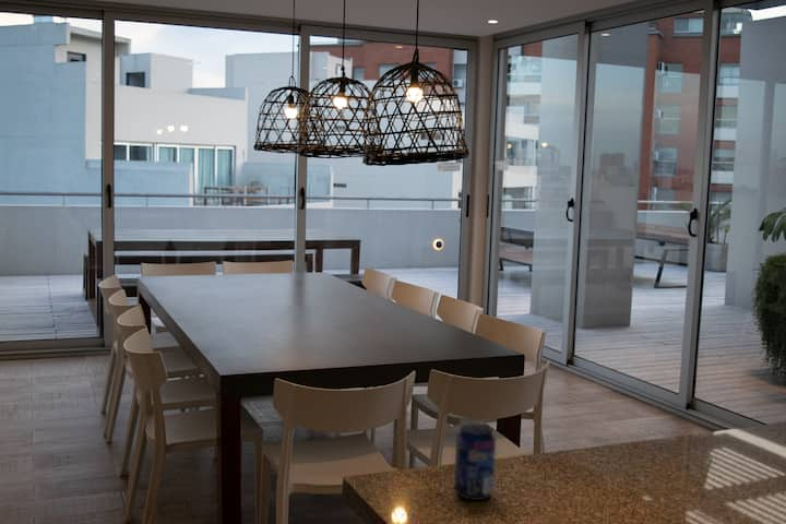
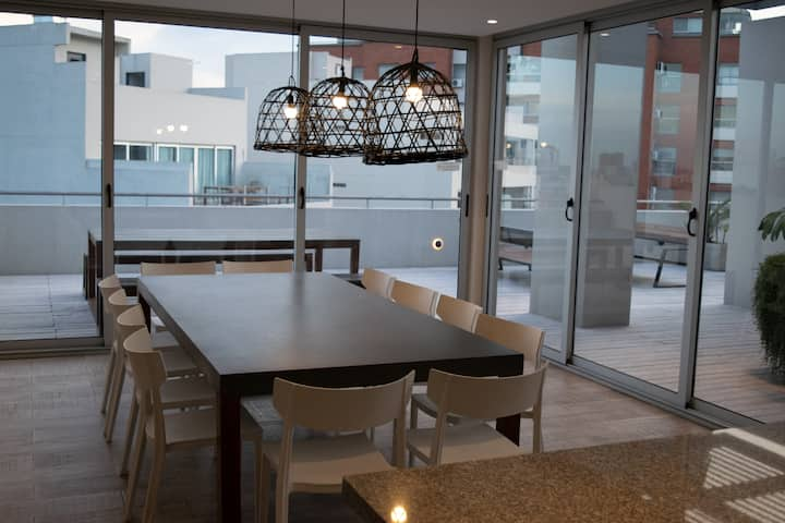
- beverage can (474, 461)
